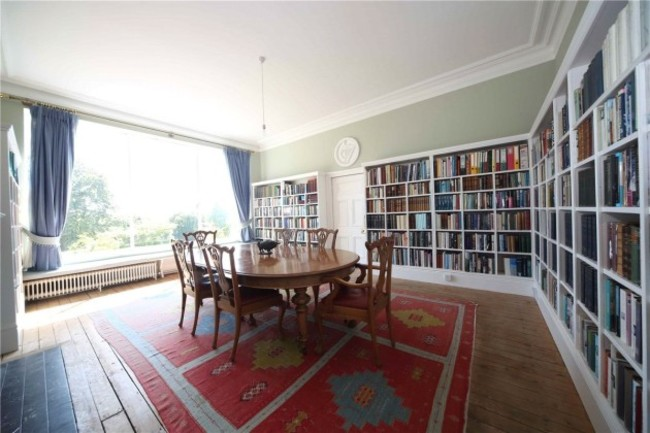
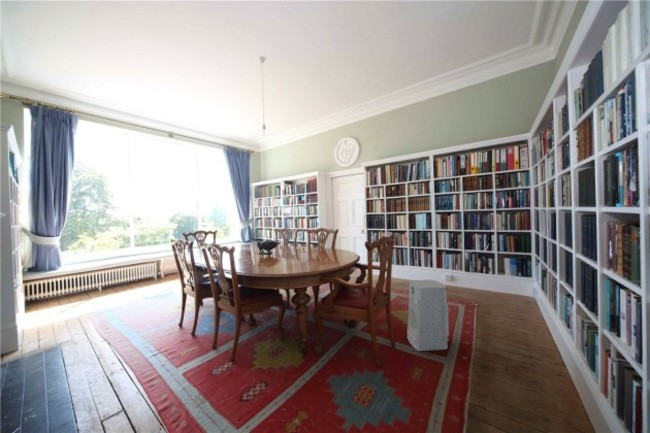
+ air purifier (426, 313)
